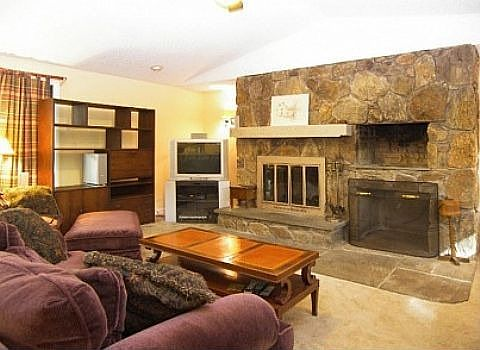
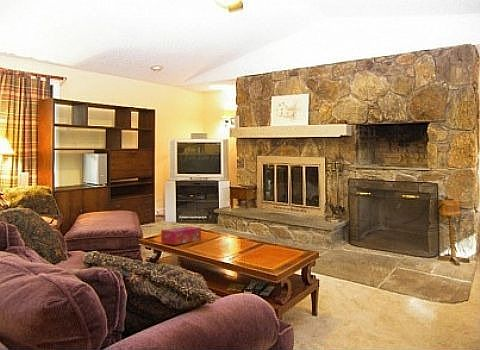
+ tissue box (181, 235)
